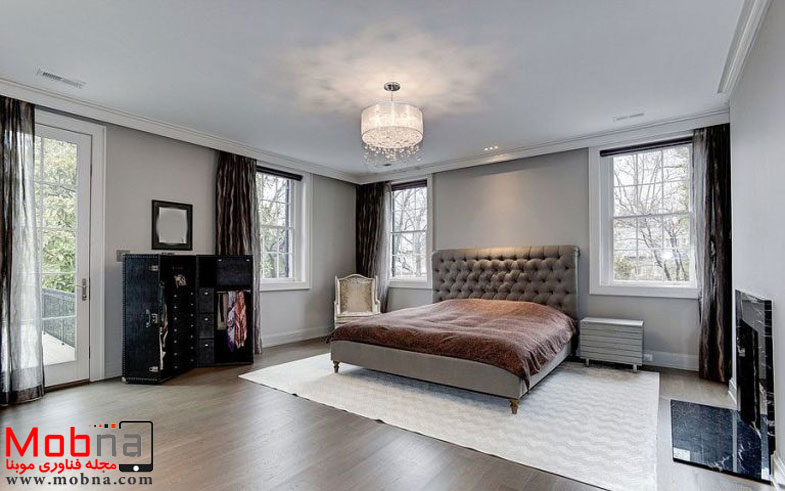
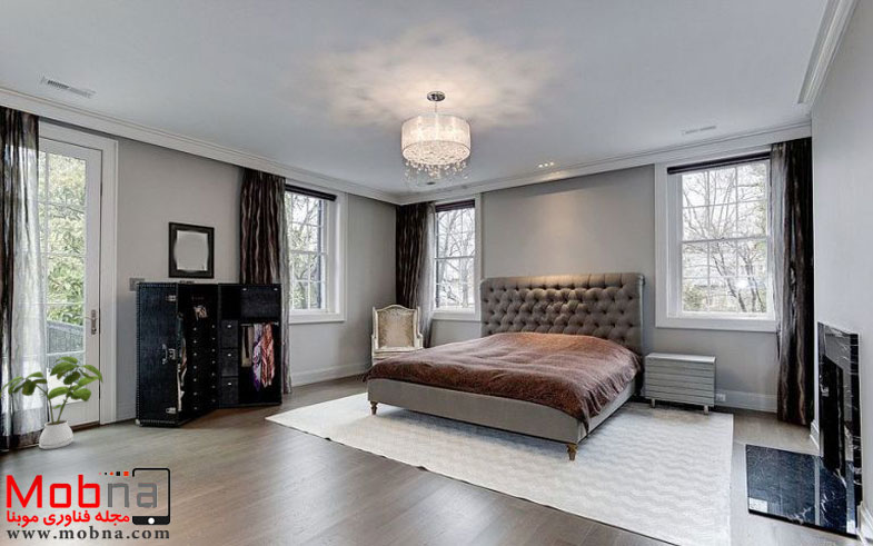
+ house plant (68, 401)
